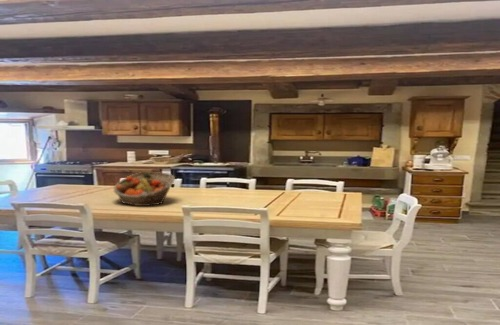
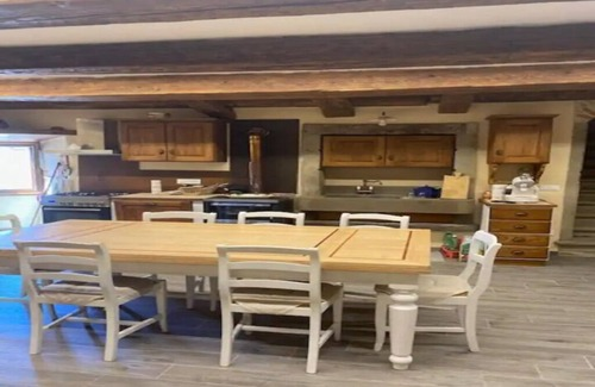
- fruit basket (144, 188)
